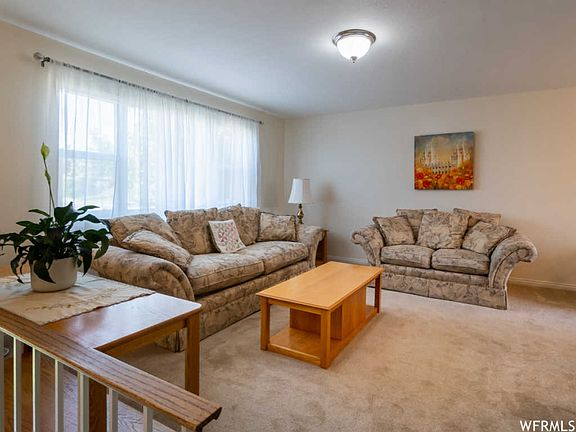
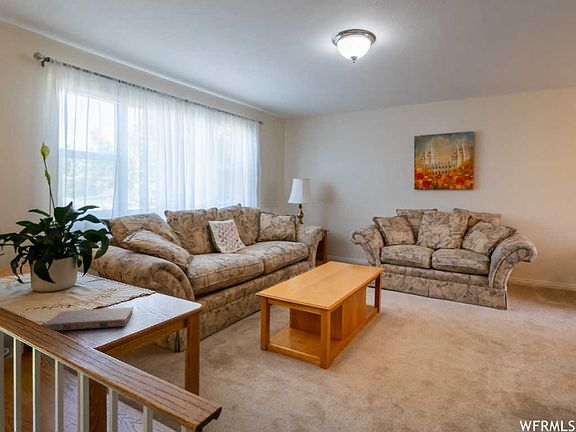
+ book (92, 318)
